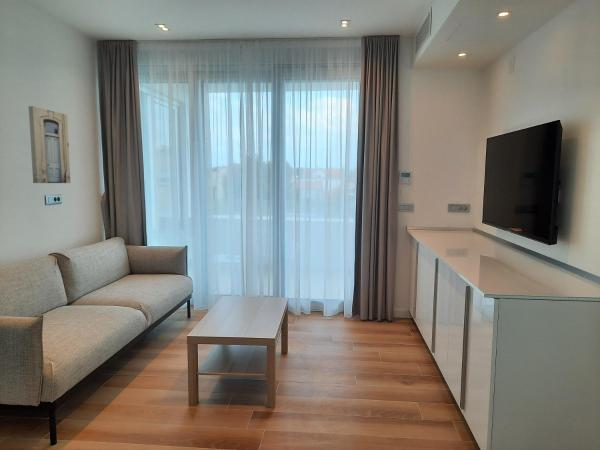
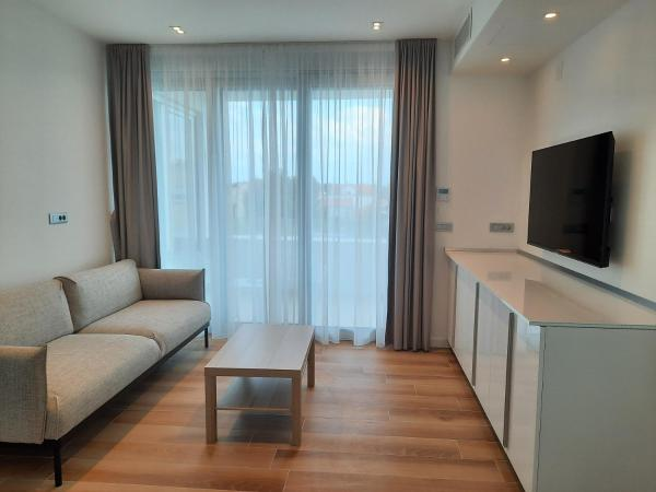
- wall art (50, 147)
